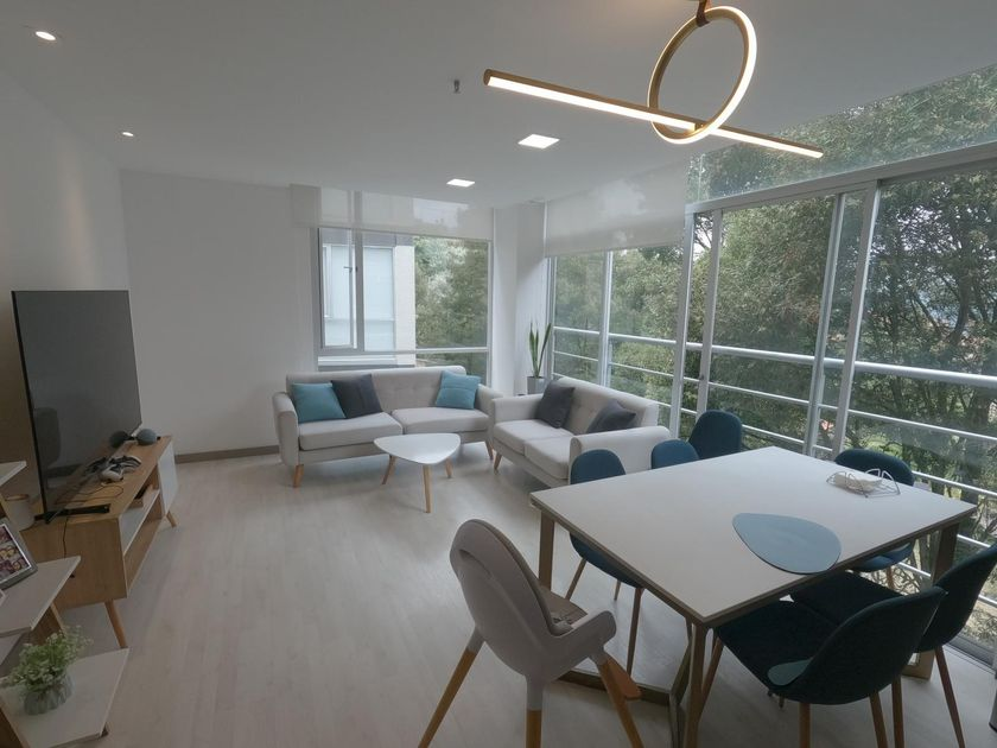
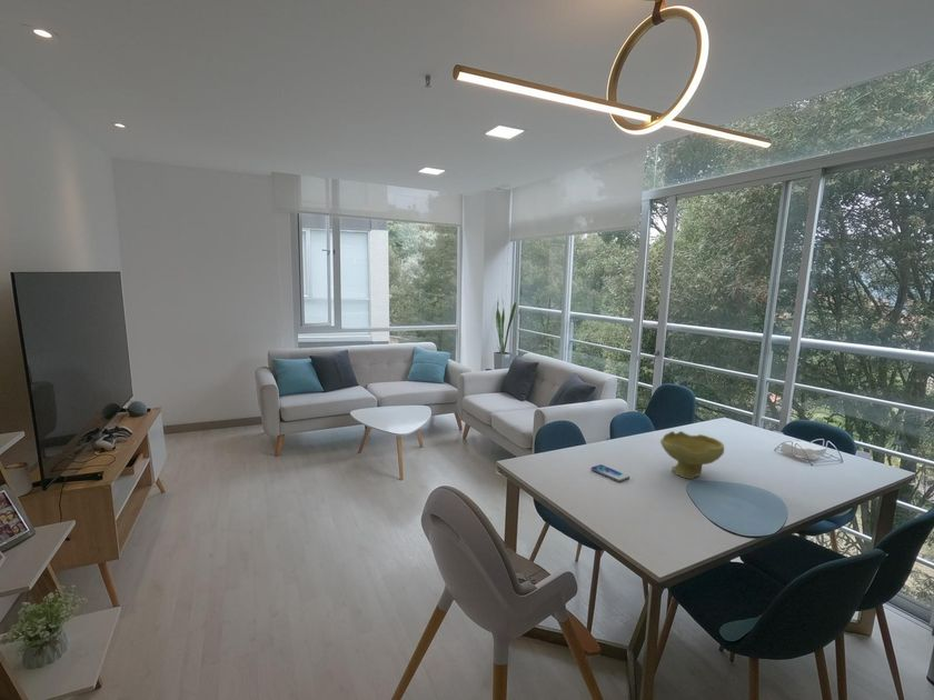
+ smartphone (609, 472)
+ bowl (689, 456)
